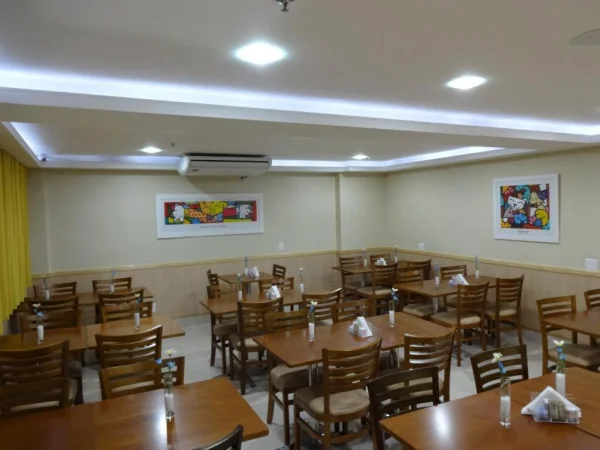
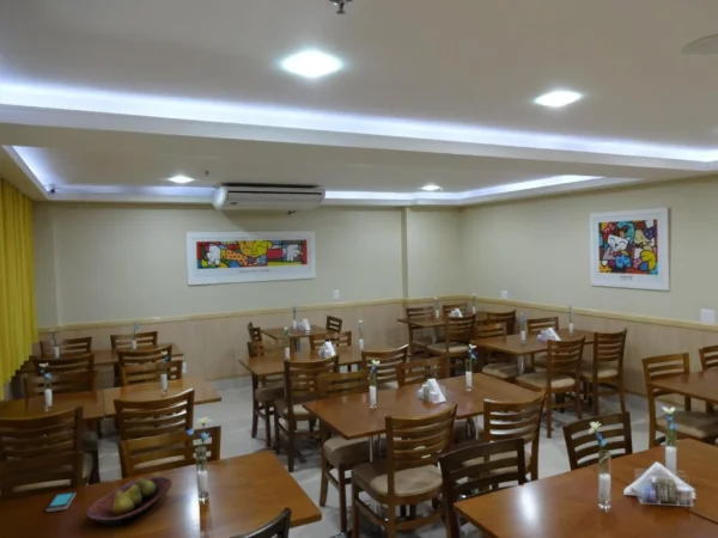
+ smartphone (61, 501)
+ fruit bowl (130, 497)
